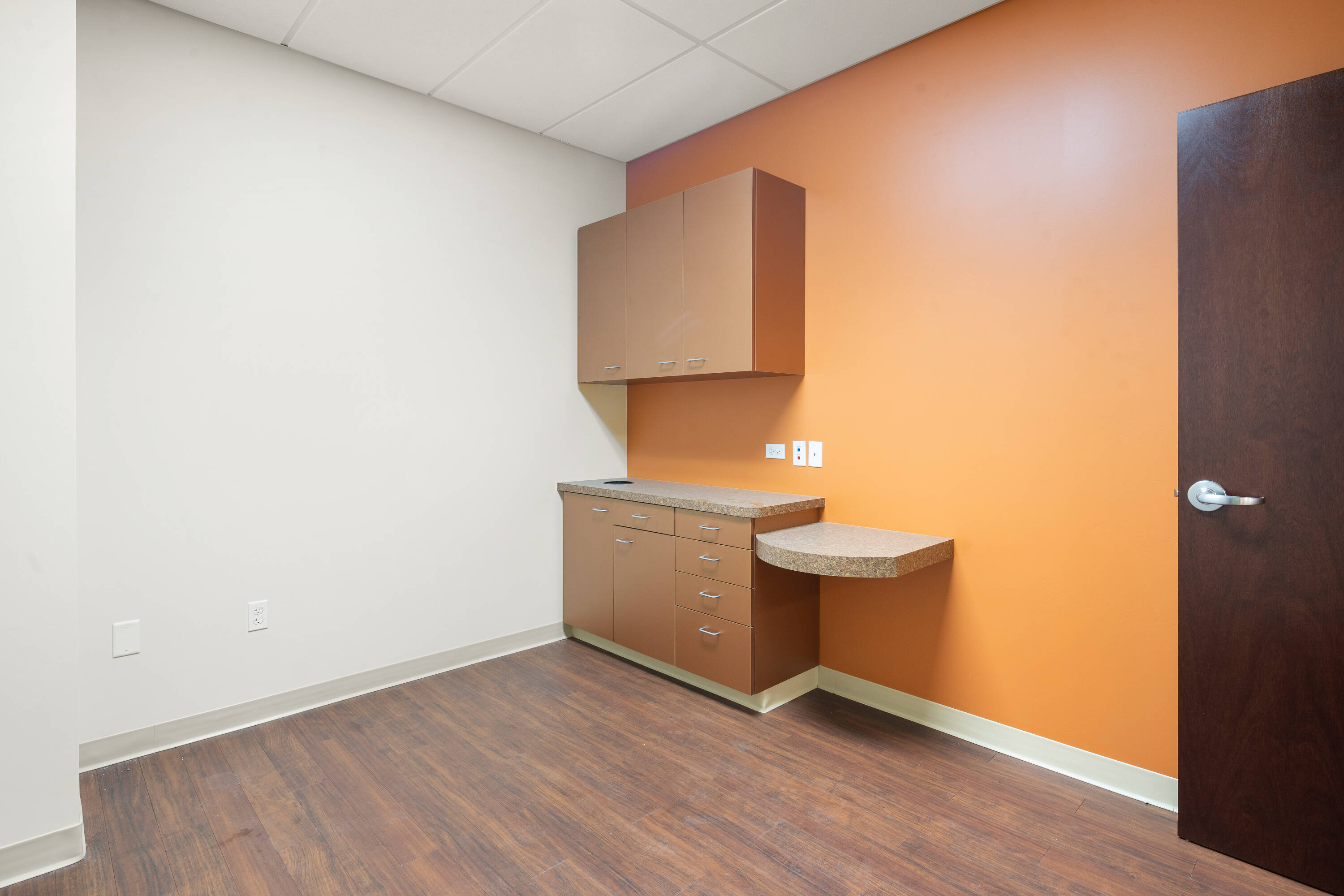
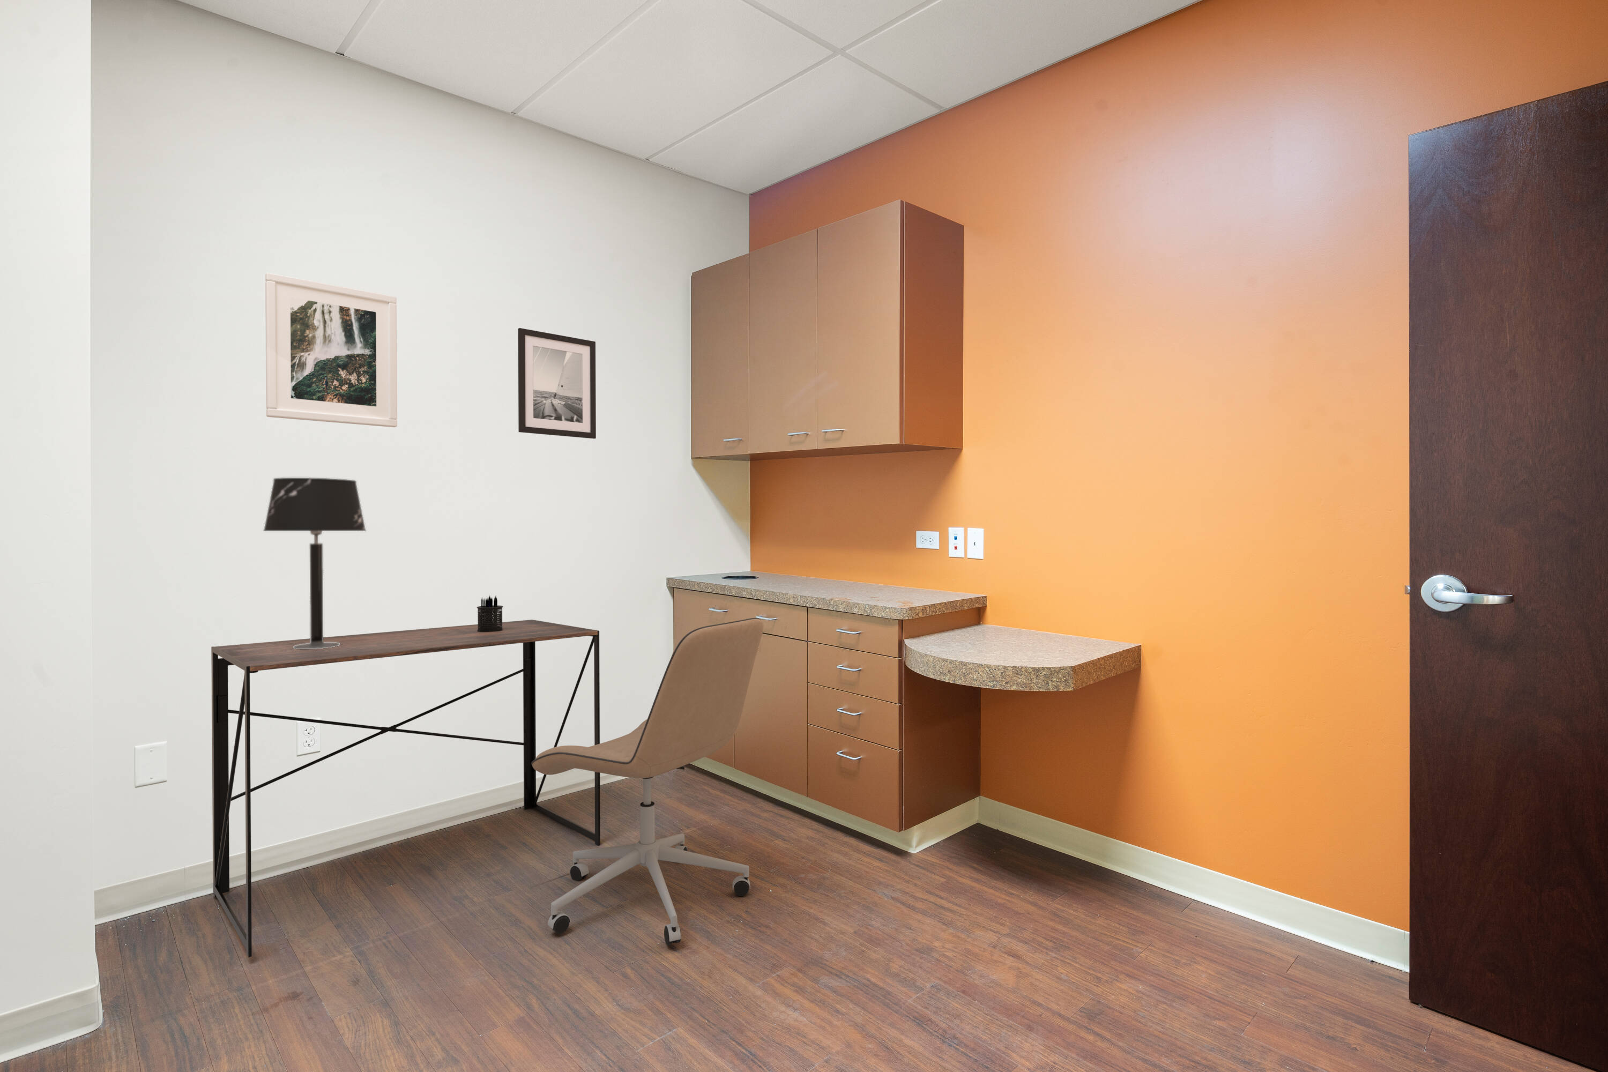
+ pen holder (489, 611)
+ office chair (648, 757)
+ table lamp (316, 562)
+ desk (424, 735)
+ wall art (558, 385)
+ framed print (334, 354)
